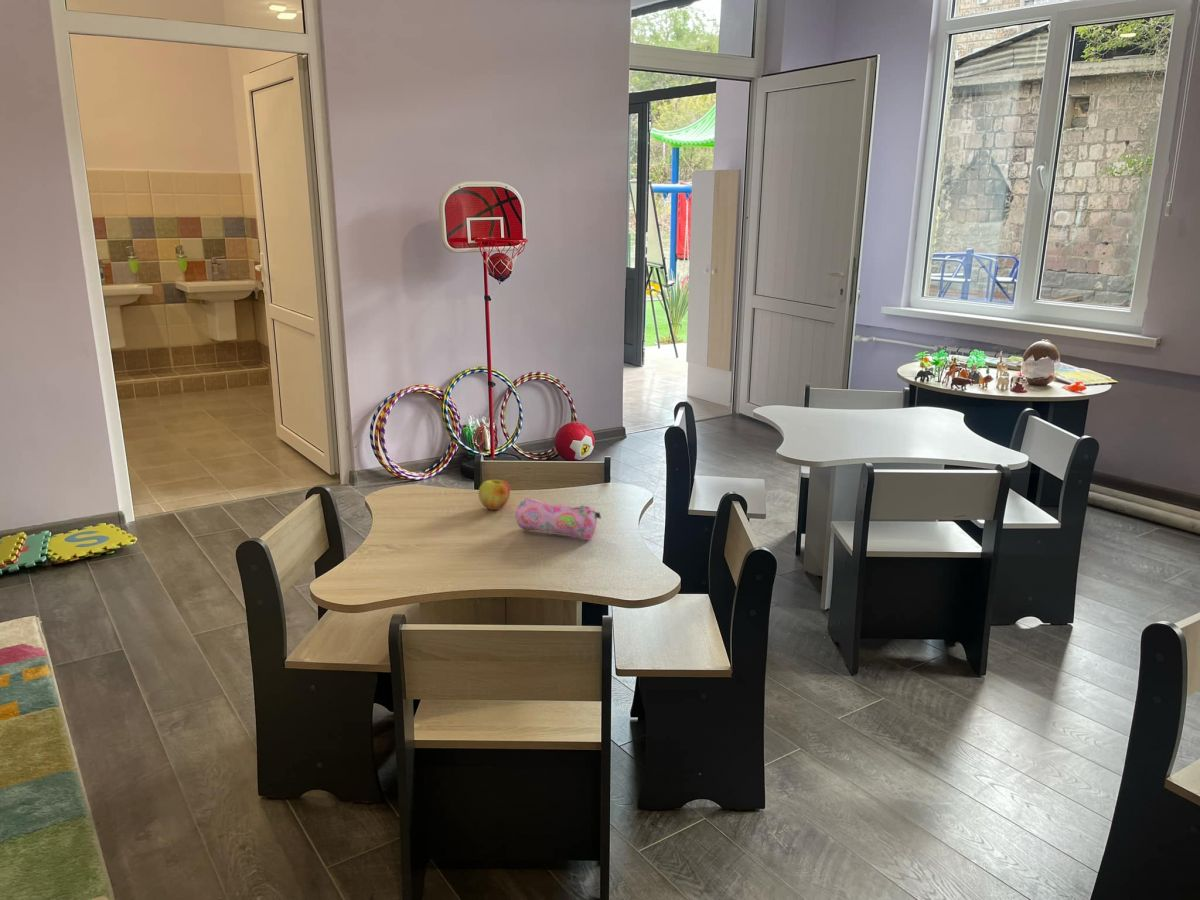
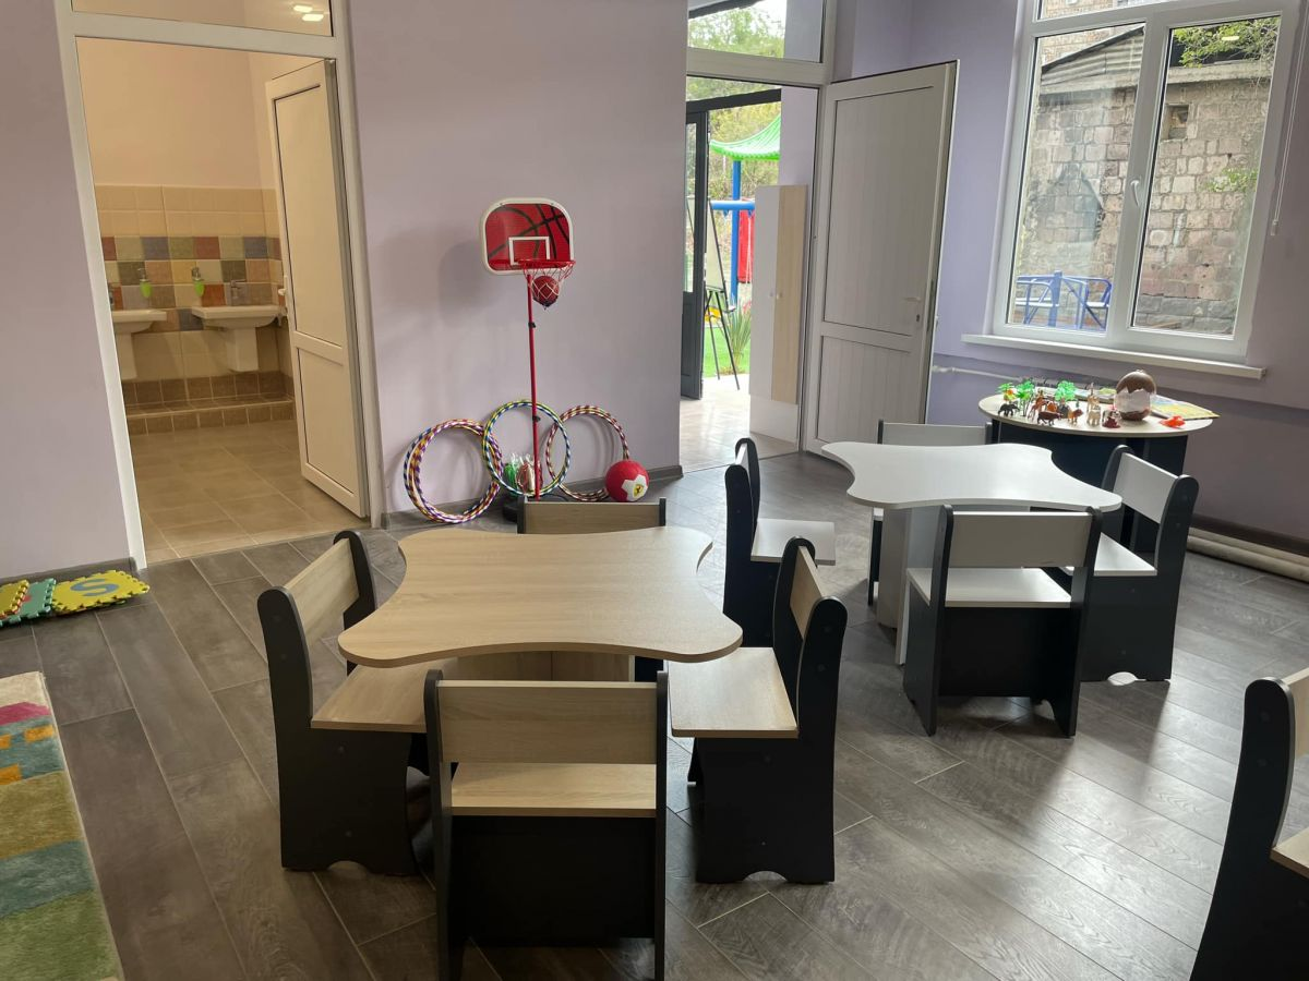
- apple (494, 494)
- pencil case (557, 517)
